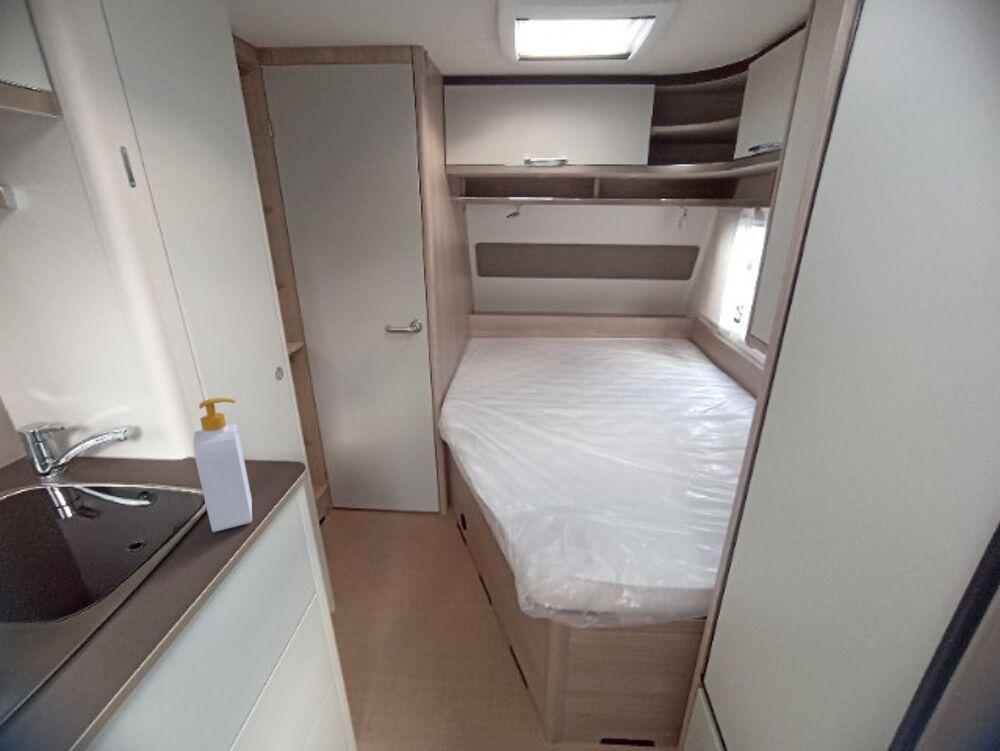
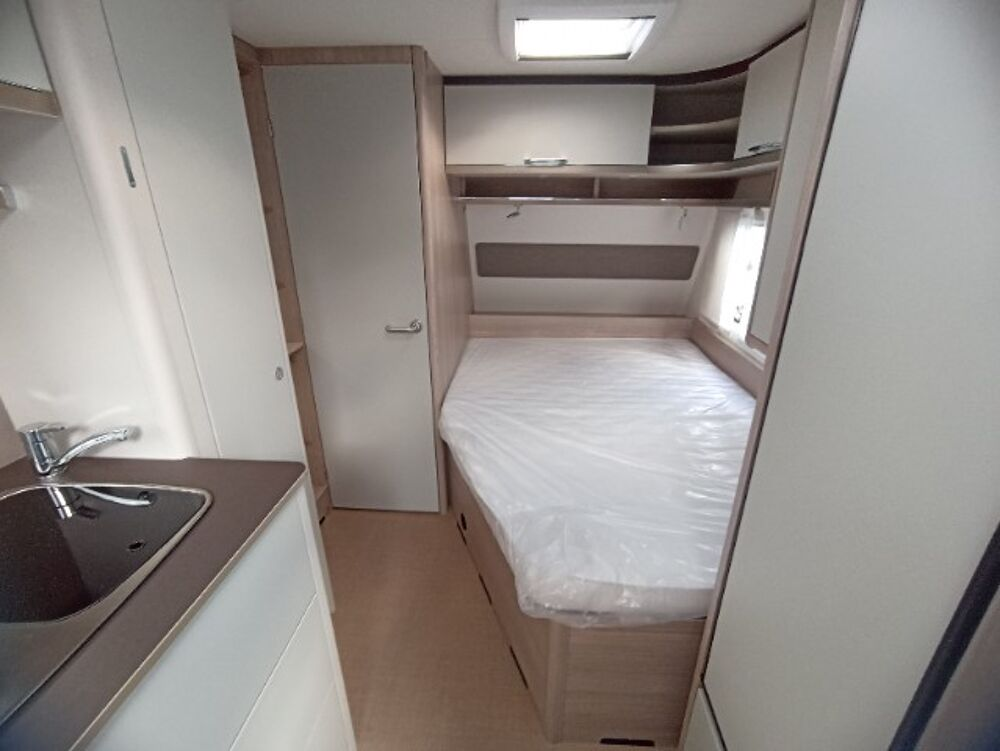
- soap bottle (224, 460)
